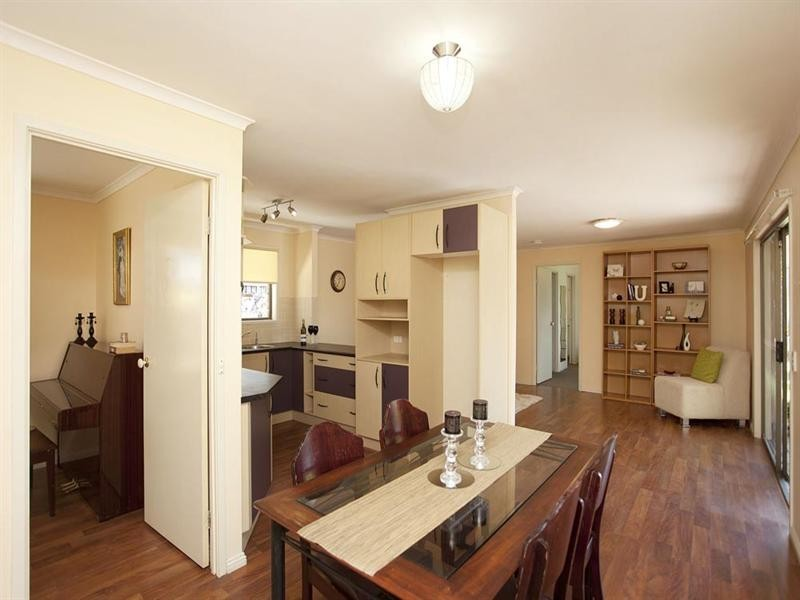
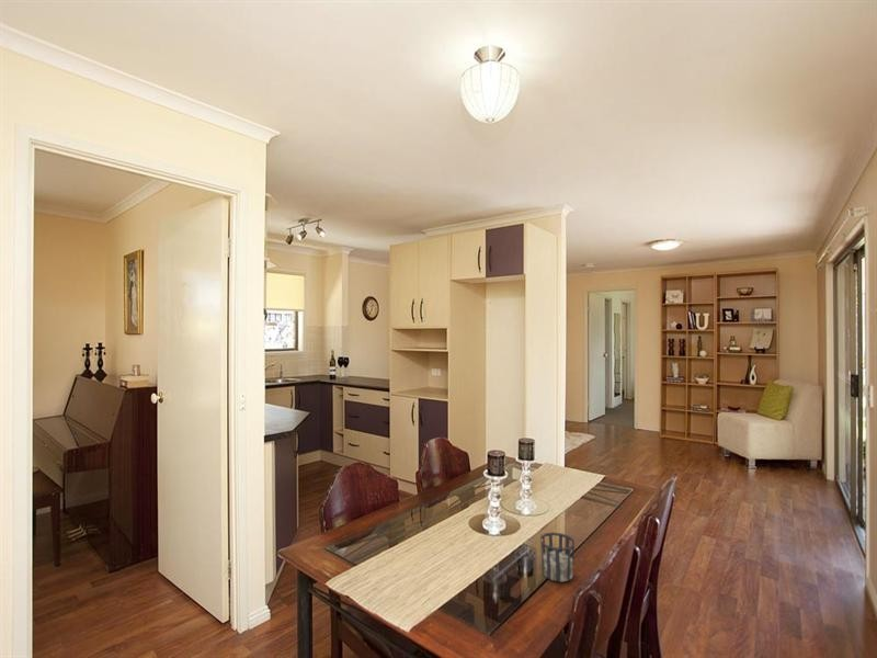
+ cup (557, 556)
